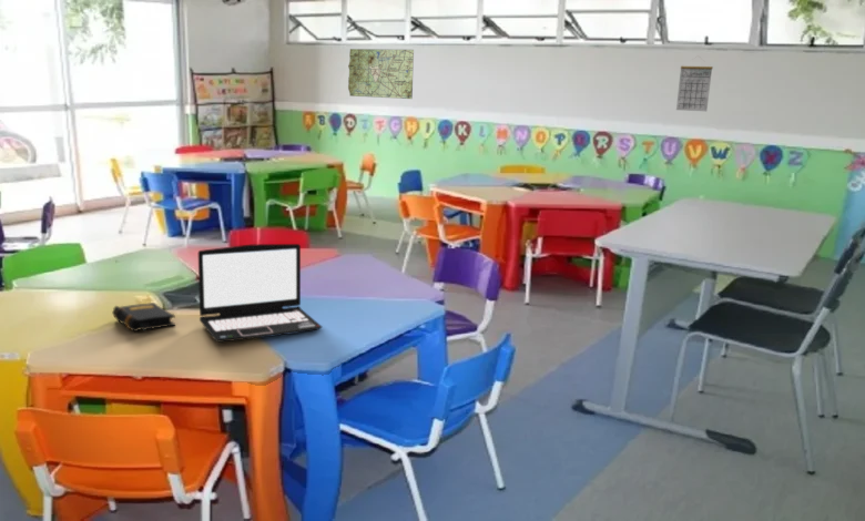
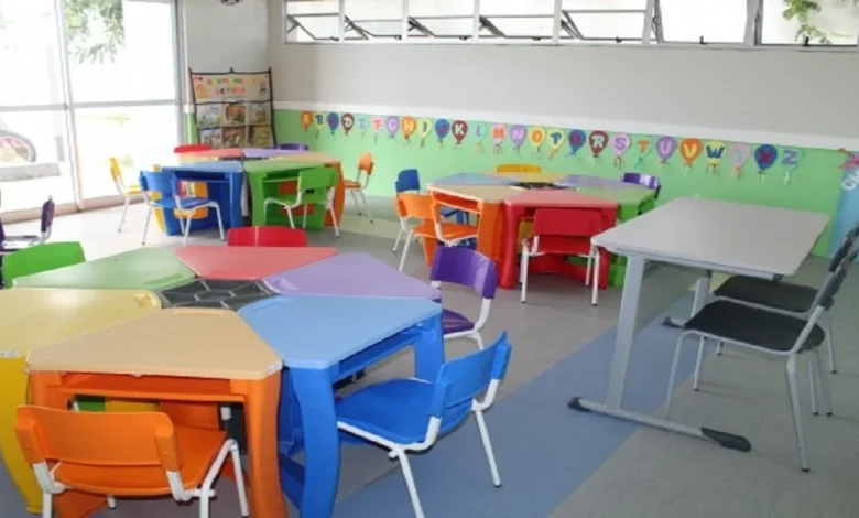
- laptop (261, 289)
- map (379, 73)
- book (144, 316)
- calendar (694, 83)
